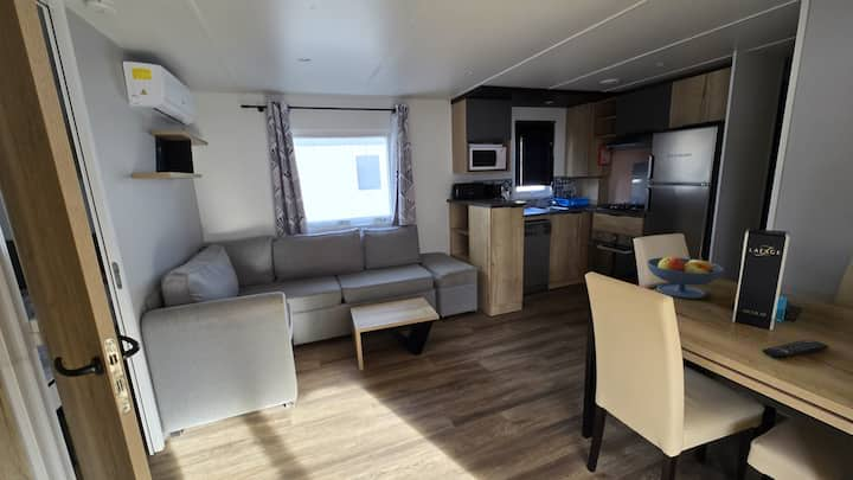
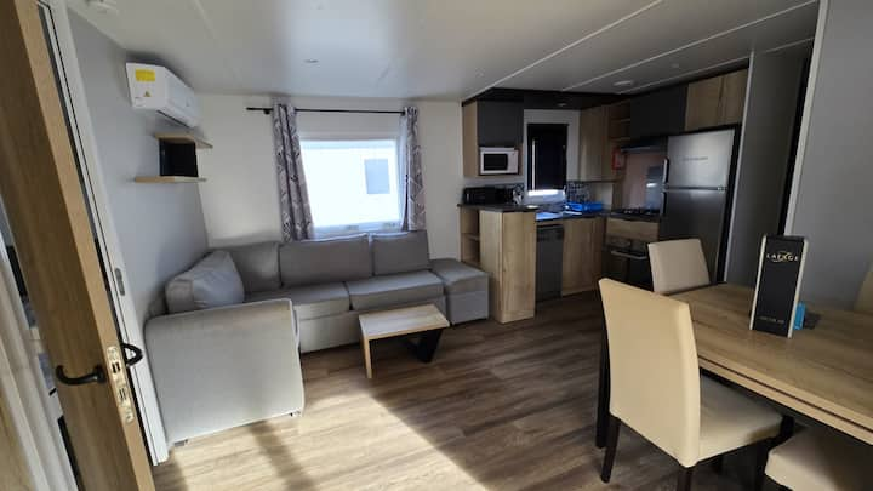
- fruit bowl (682, 273)
- remote control (795, 348)
